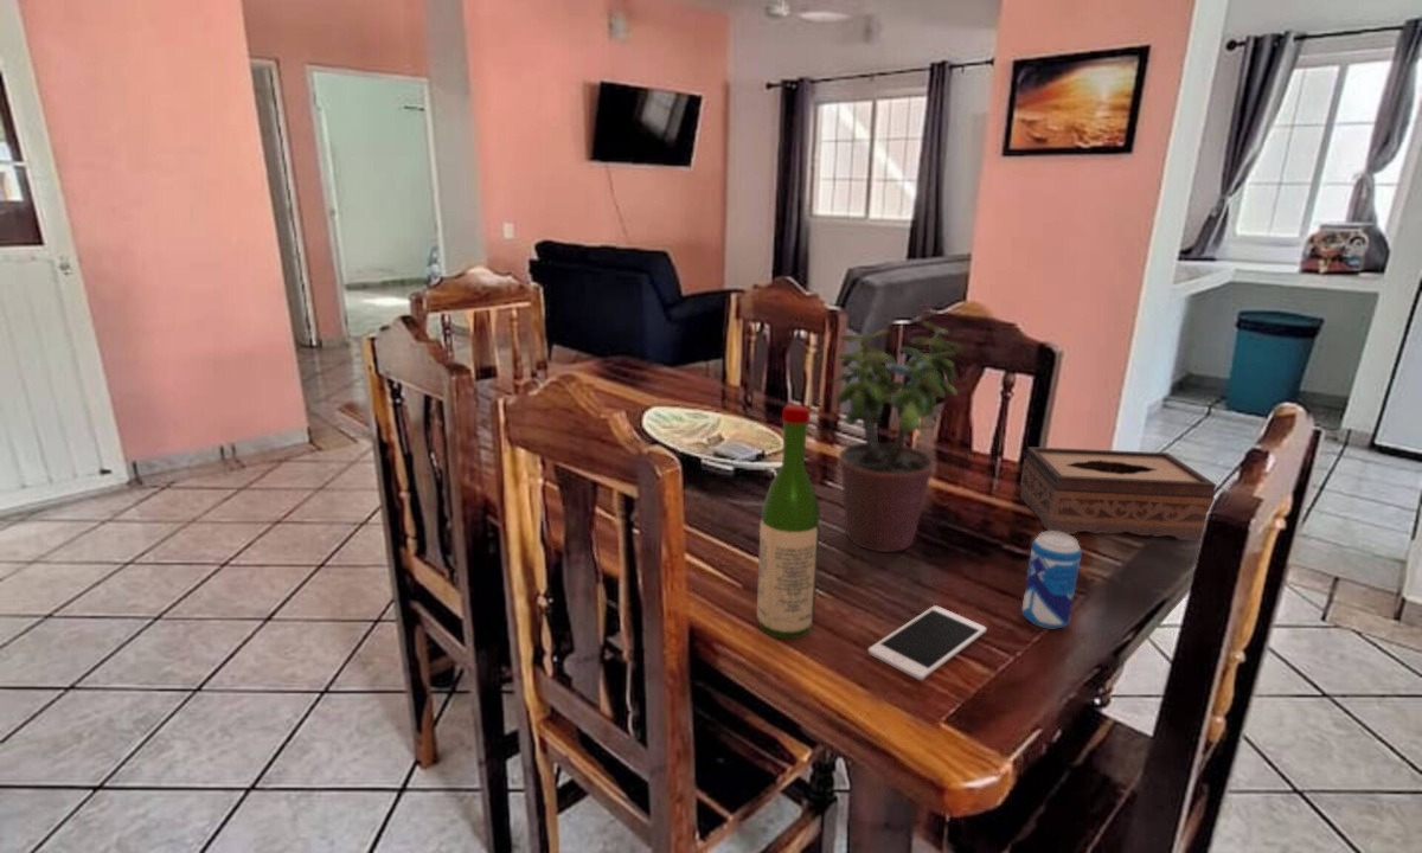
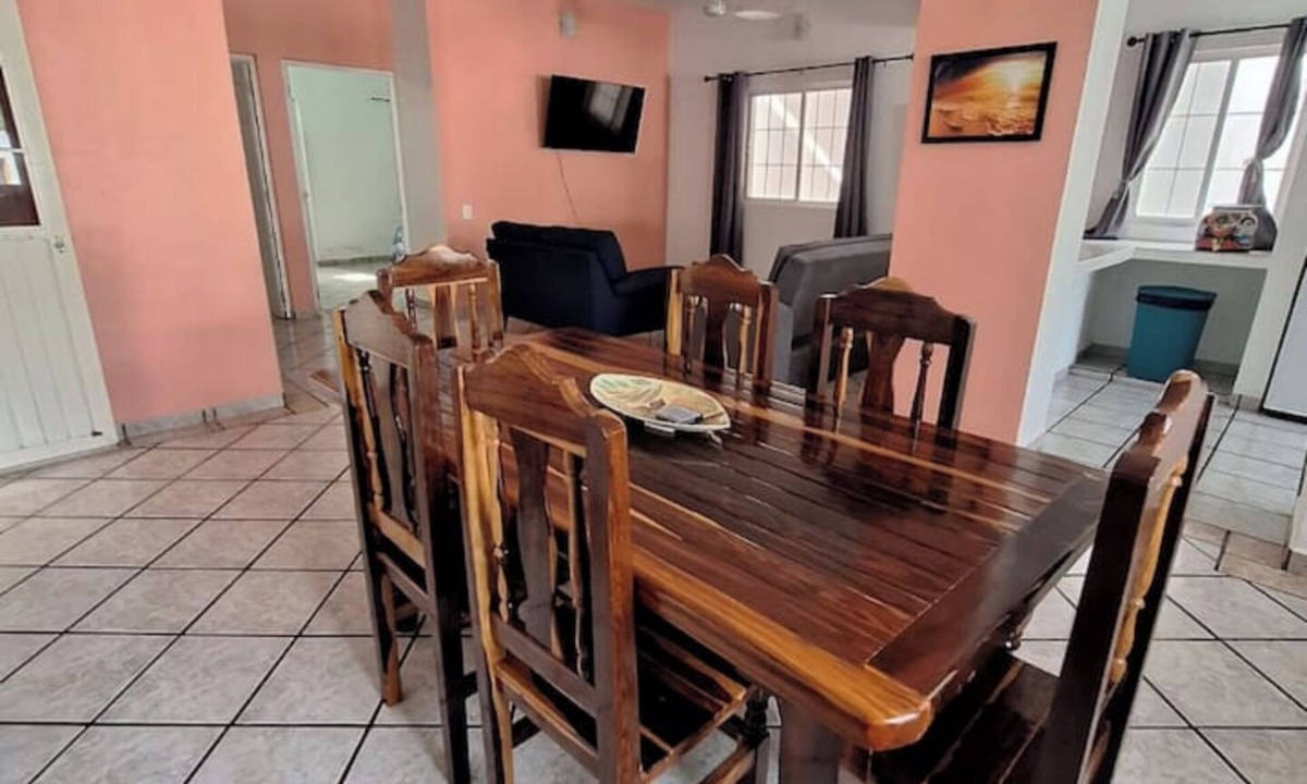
- tissue box (1110, 490)
- potted plant (896, 438)
- cell phone (928, 640)
- wine bottle (789, 520)
- beverage can (1051, 579)
